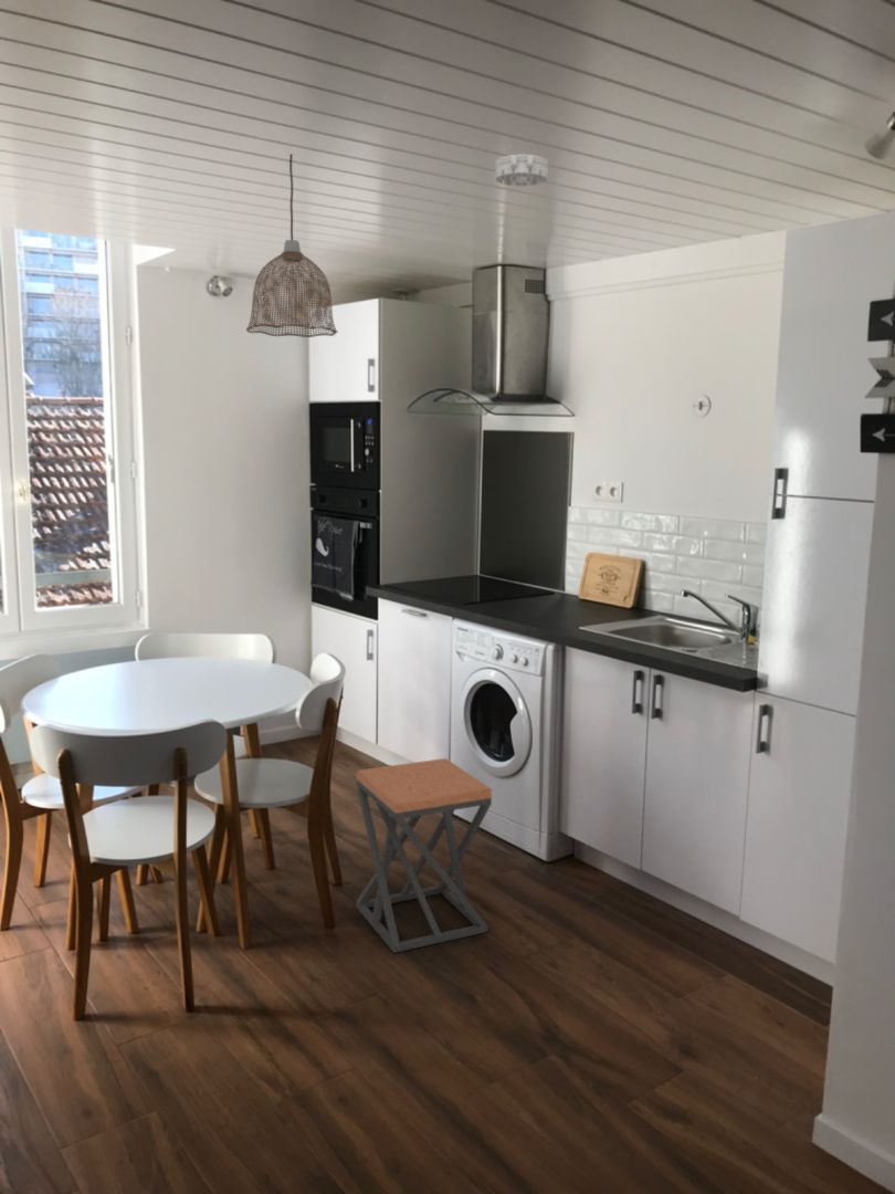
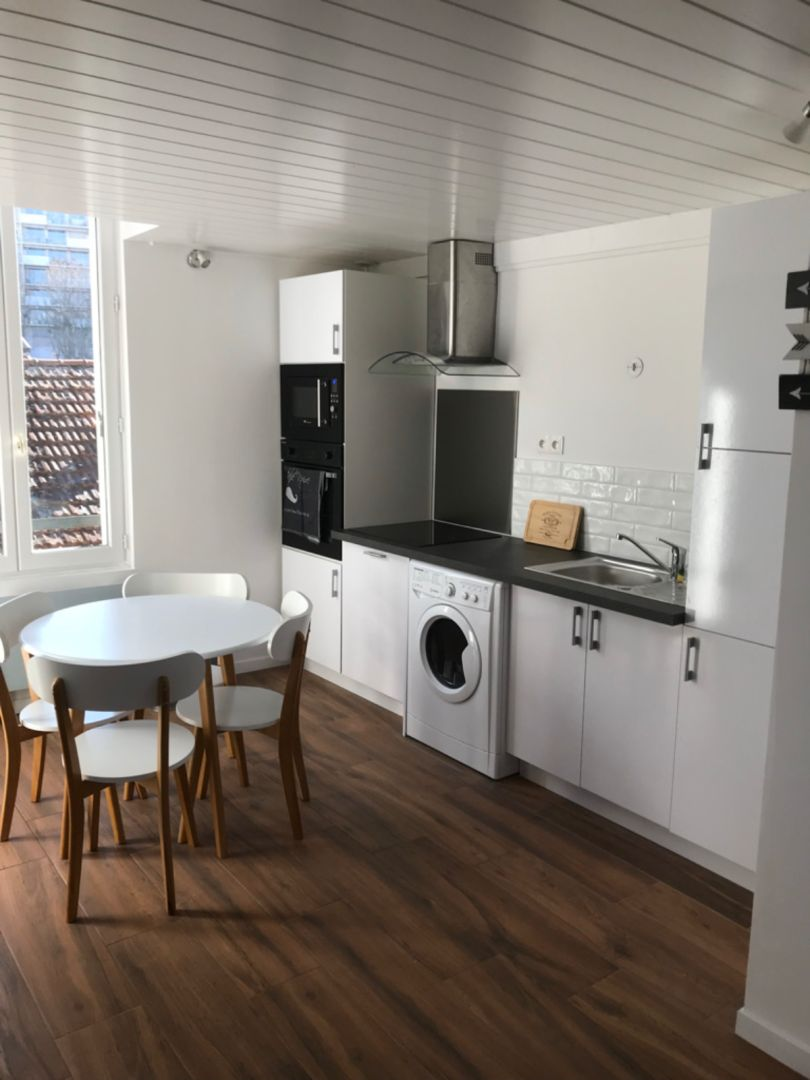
- pendant lamp (291, 244)
- stool (421, 849)
- smoke detector (522, 169)
